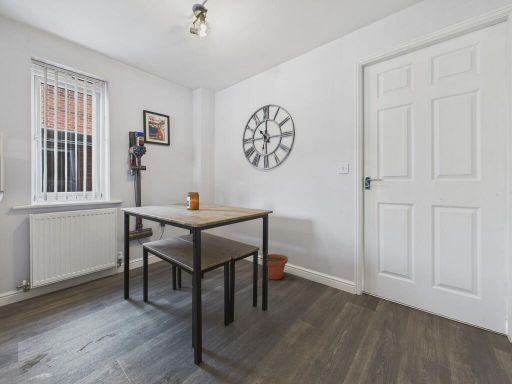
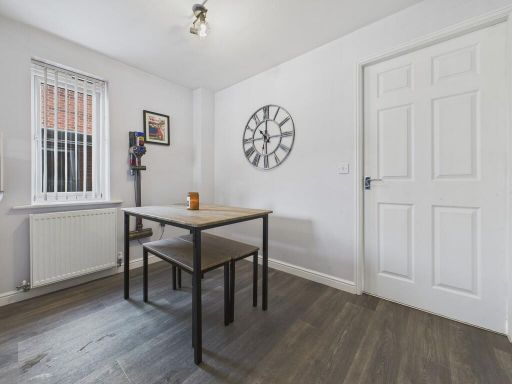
- plant pot (274, 267)
